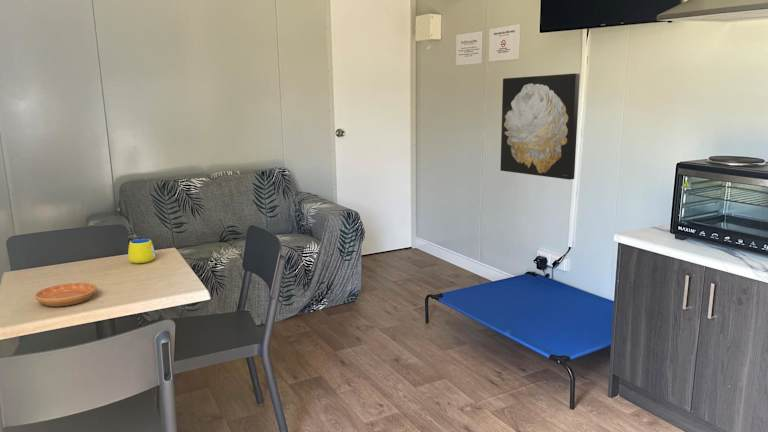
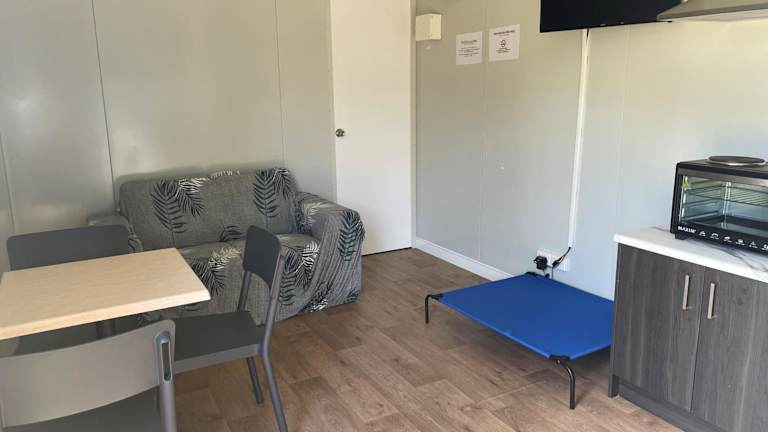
- wall art (536, 126)
- saucer (66, 295)
- mug (140, 250)
